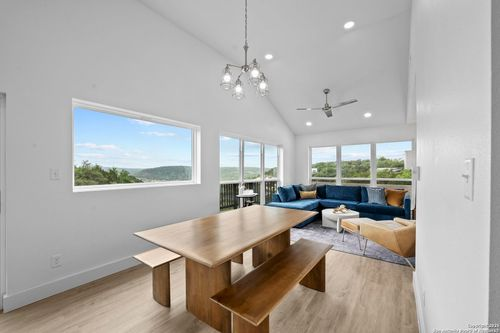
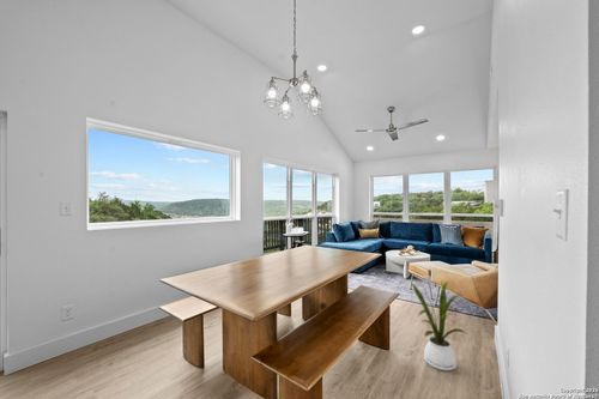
+ house plant (435, 318)
